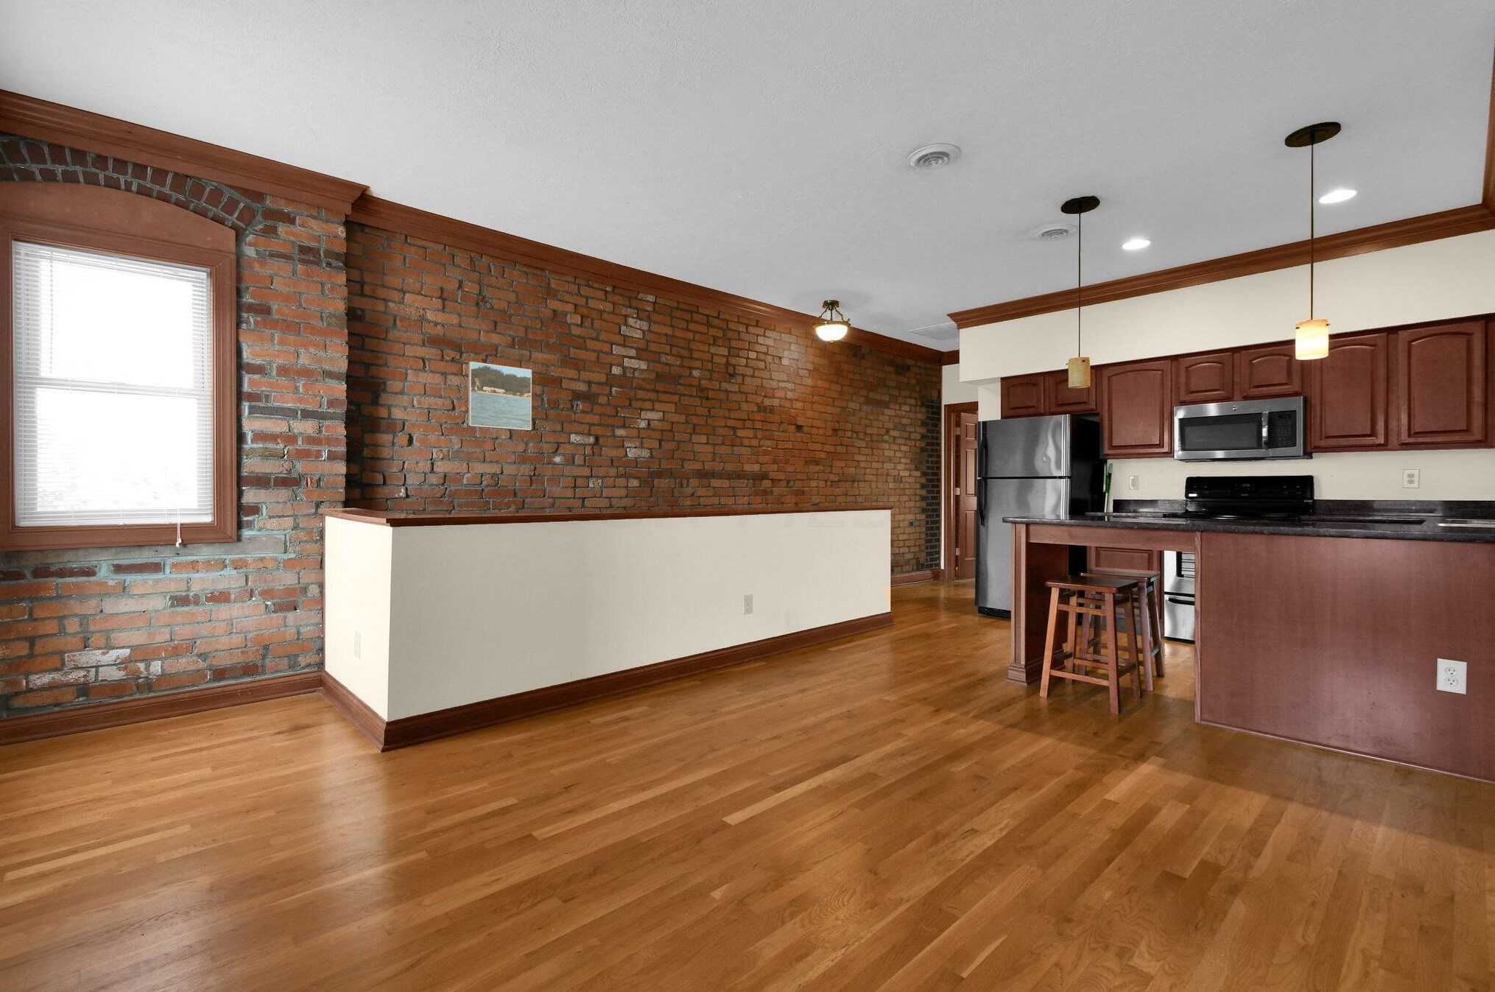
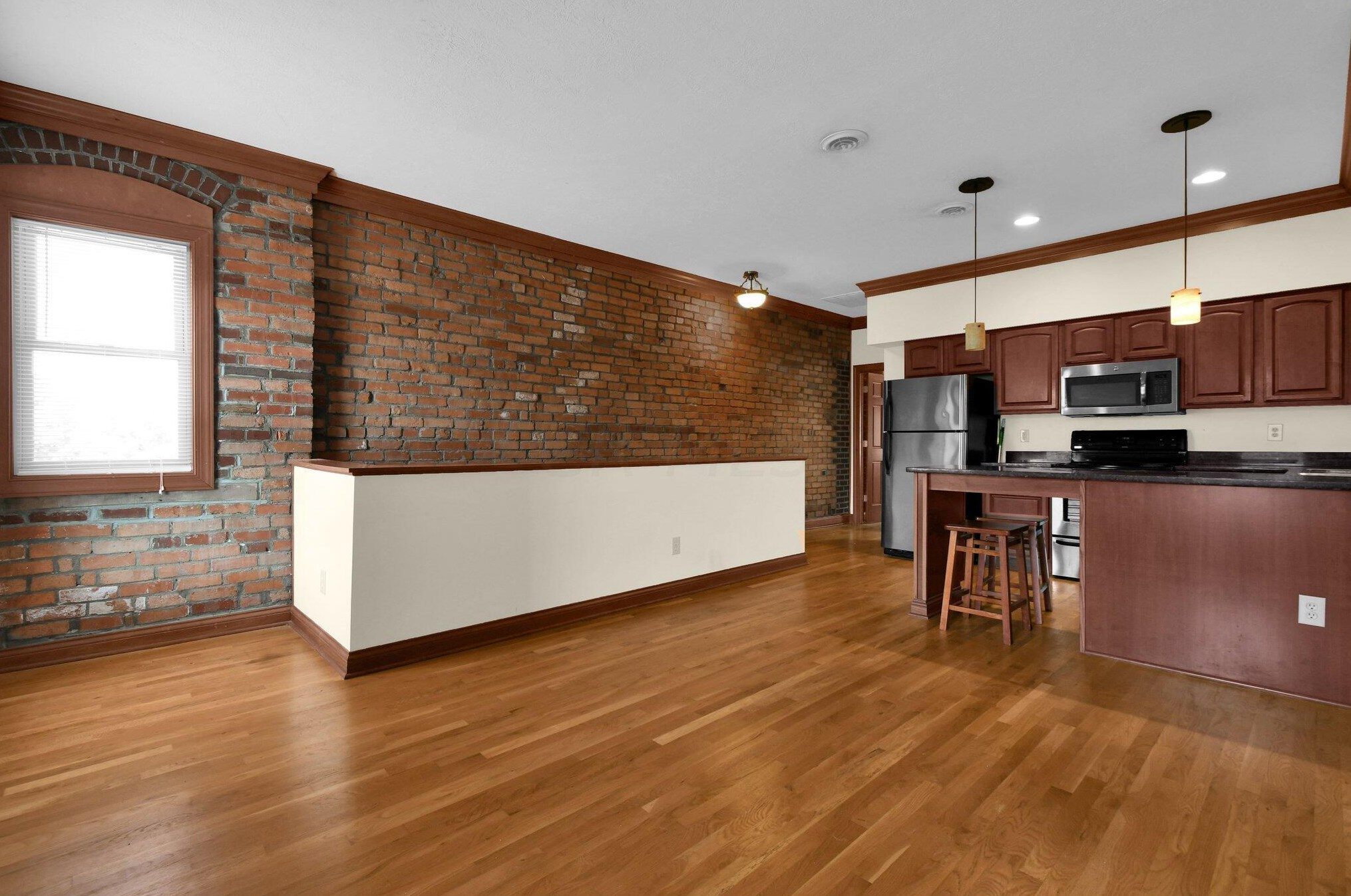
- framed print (500, 397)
